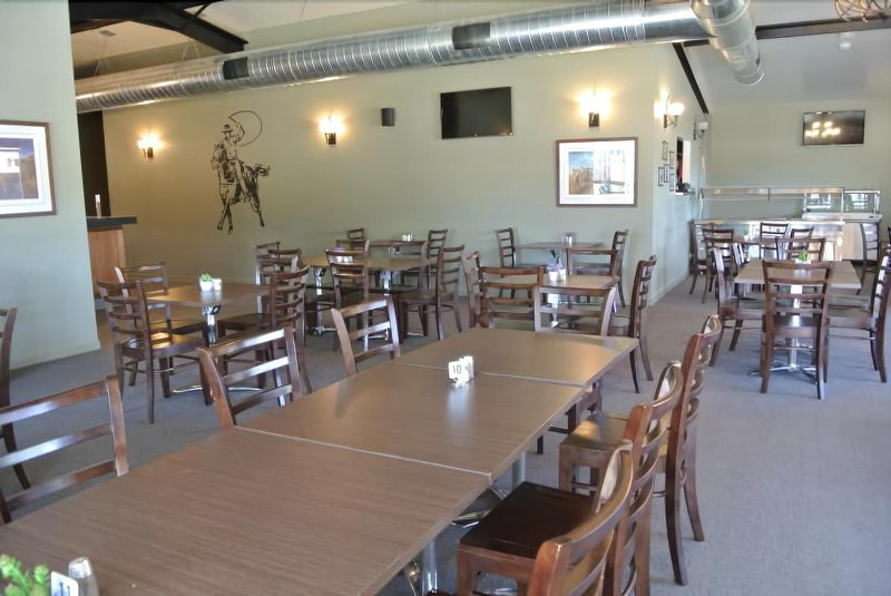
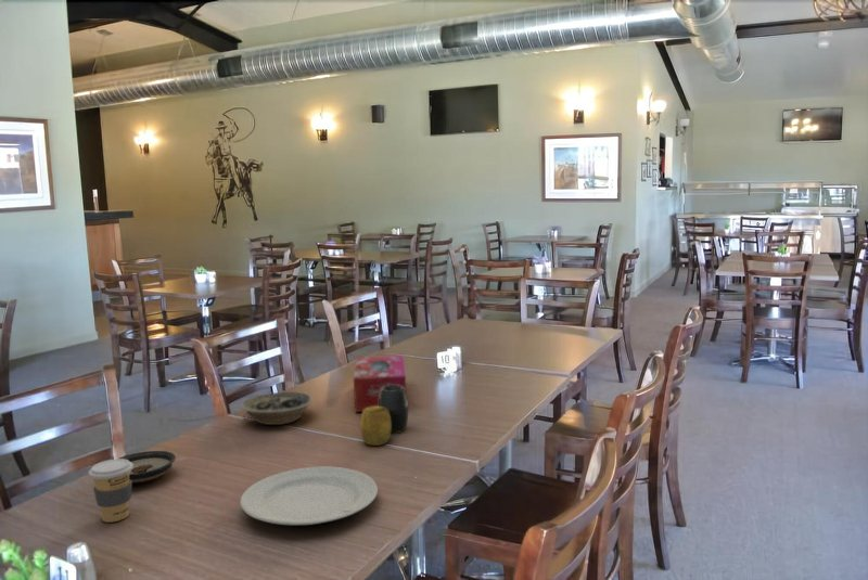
+ tissue box (380, 382)
+ coffee cup (113, 490)
+ chinaware (310, 498)
+ saucer (141, 469)
+ bowl (277, 409)
+ vase (384, 413)
